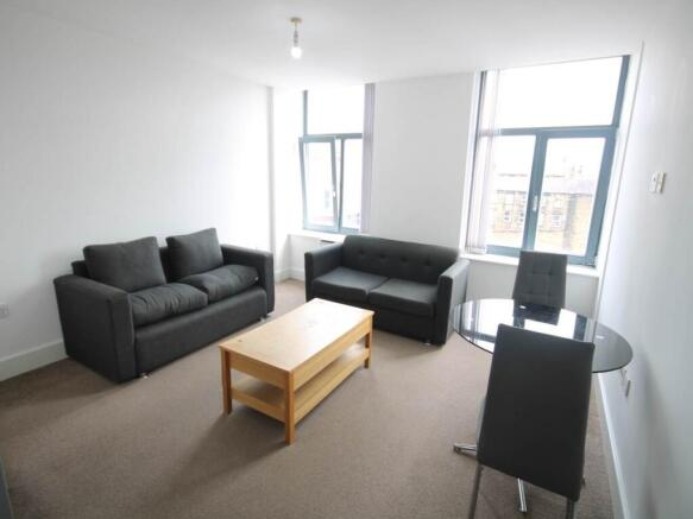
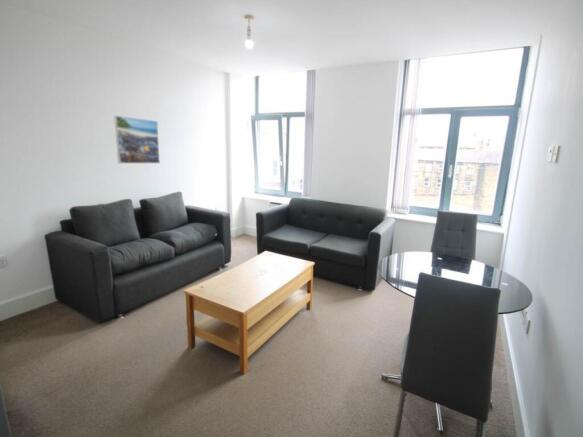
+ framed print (138, 141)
